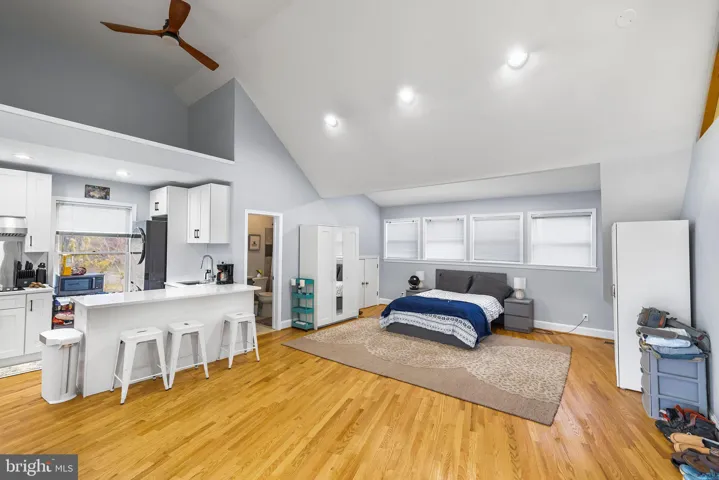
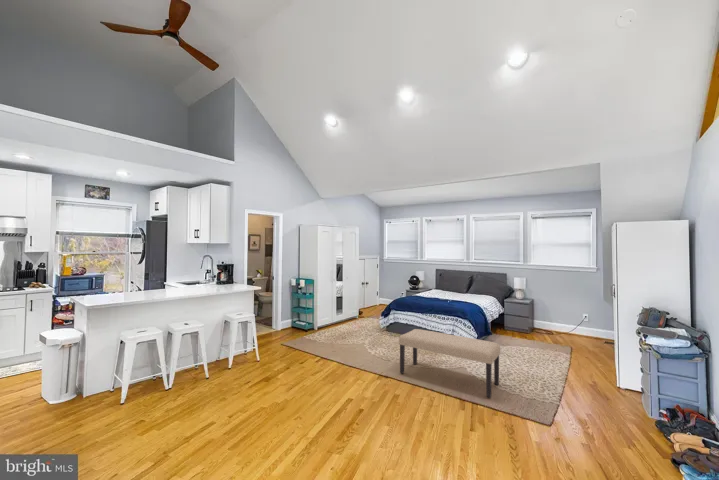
+ bench (447, 354)
